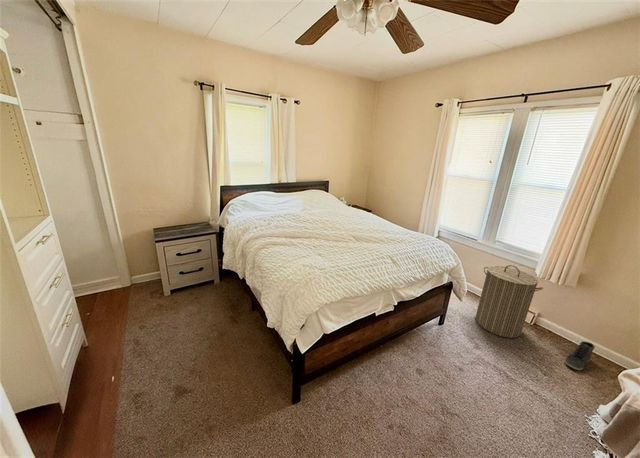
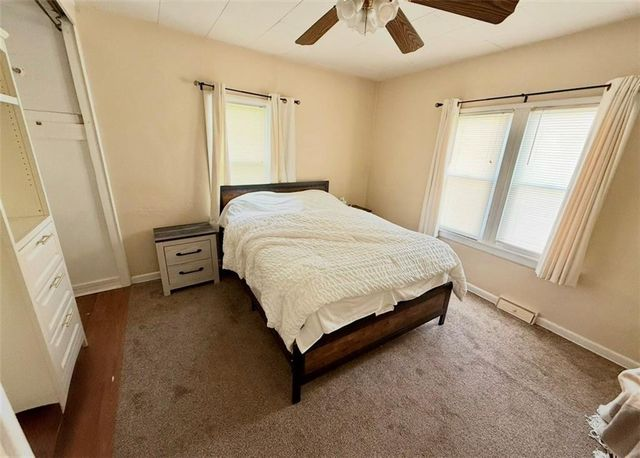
- sneaker (579, 354)
- laundry hamper (505, 296)
